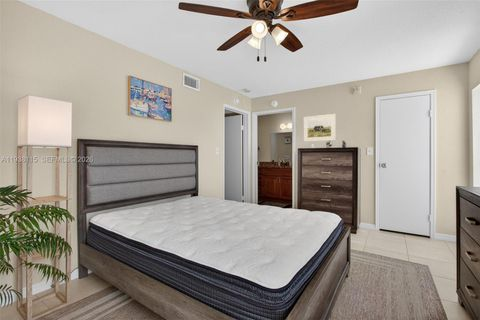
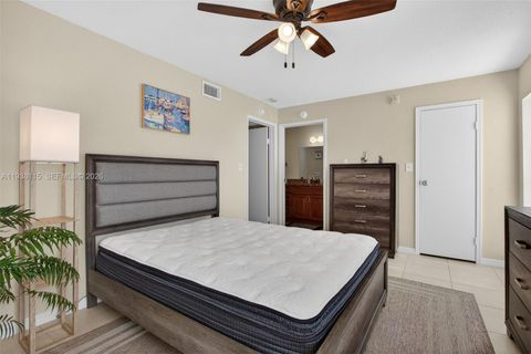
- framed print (319, 128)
